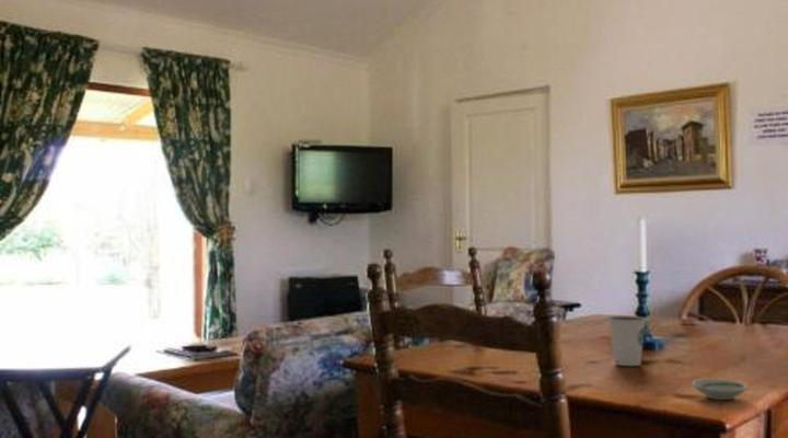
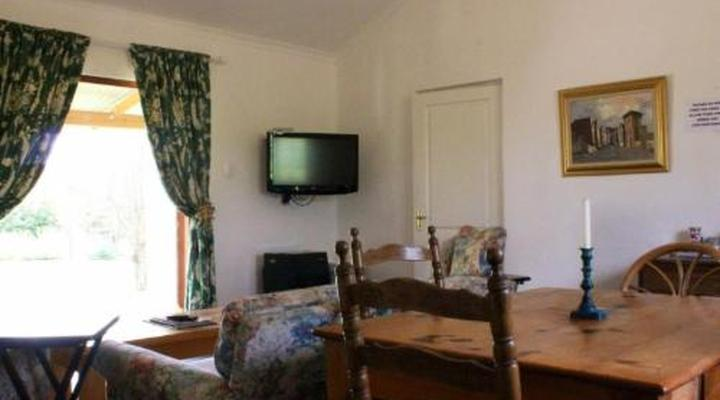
- dixie cup (627, 341)
- saucer (719, 390)
